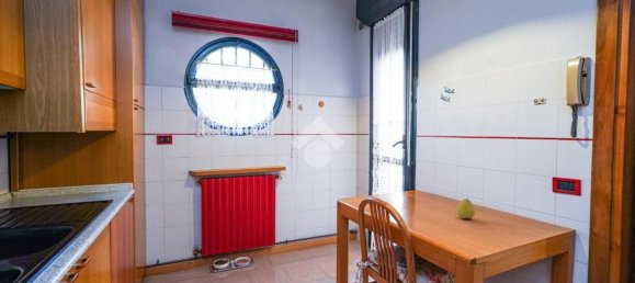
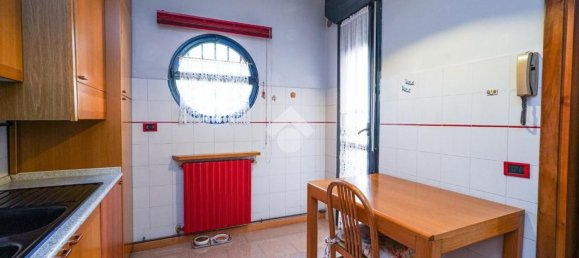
- fruit (465, 207)
